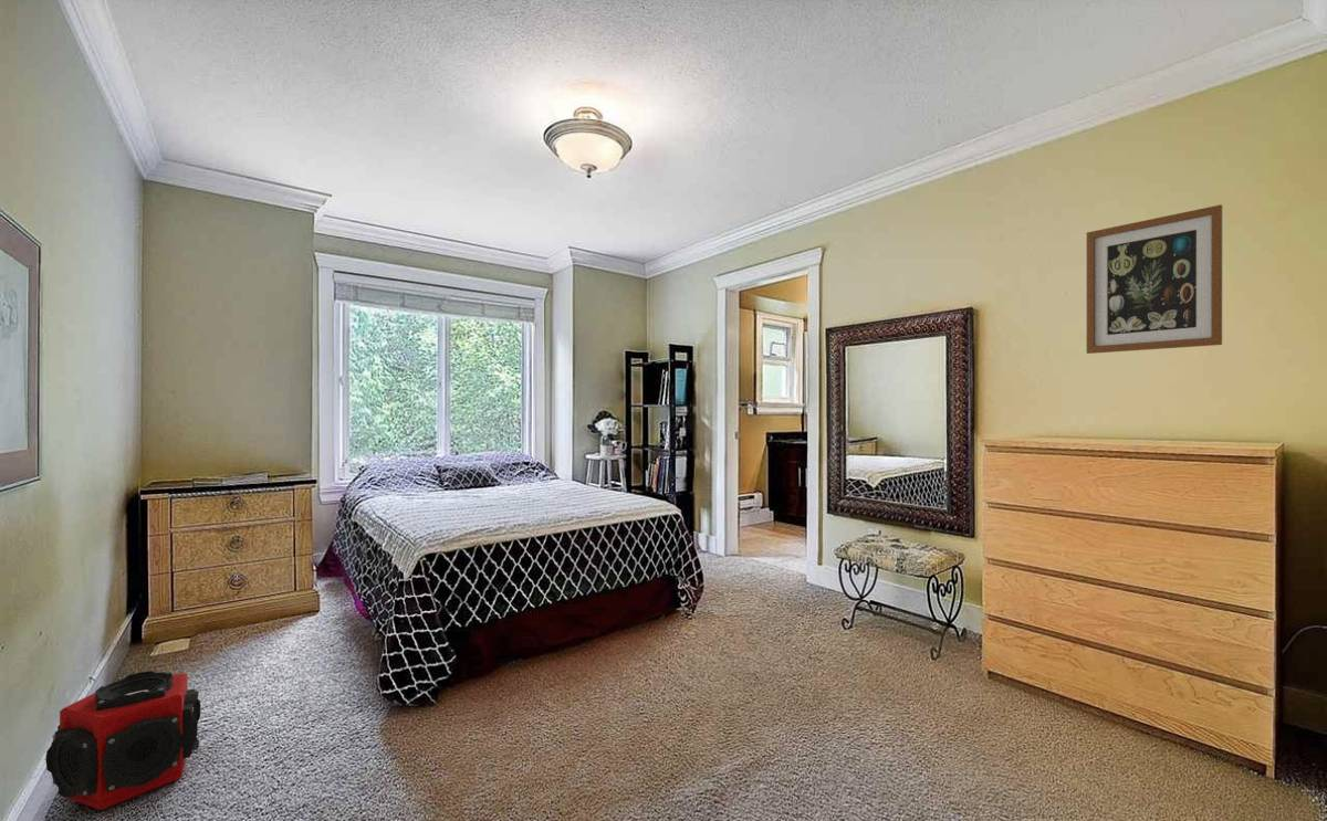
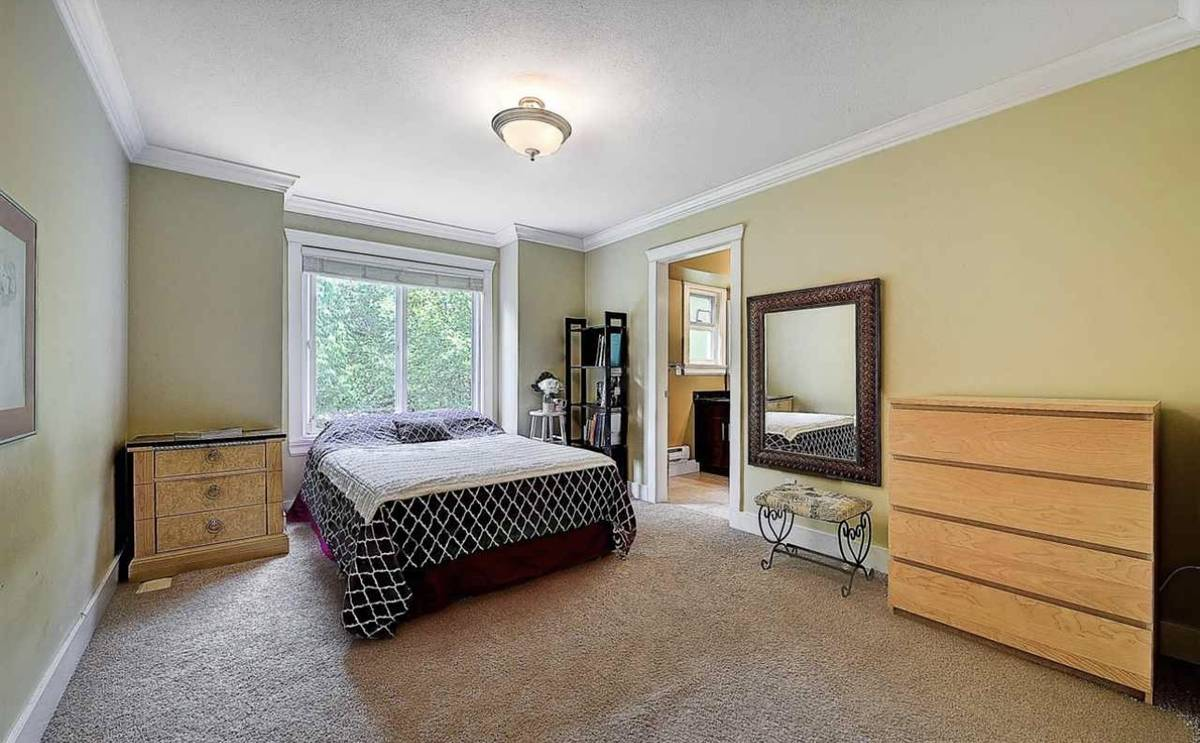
- wall art (1149, 284)
- speaker (127, 731)
